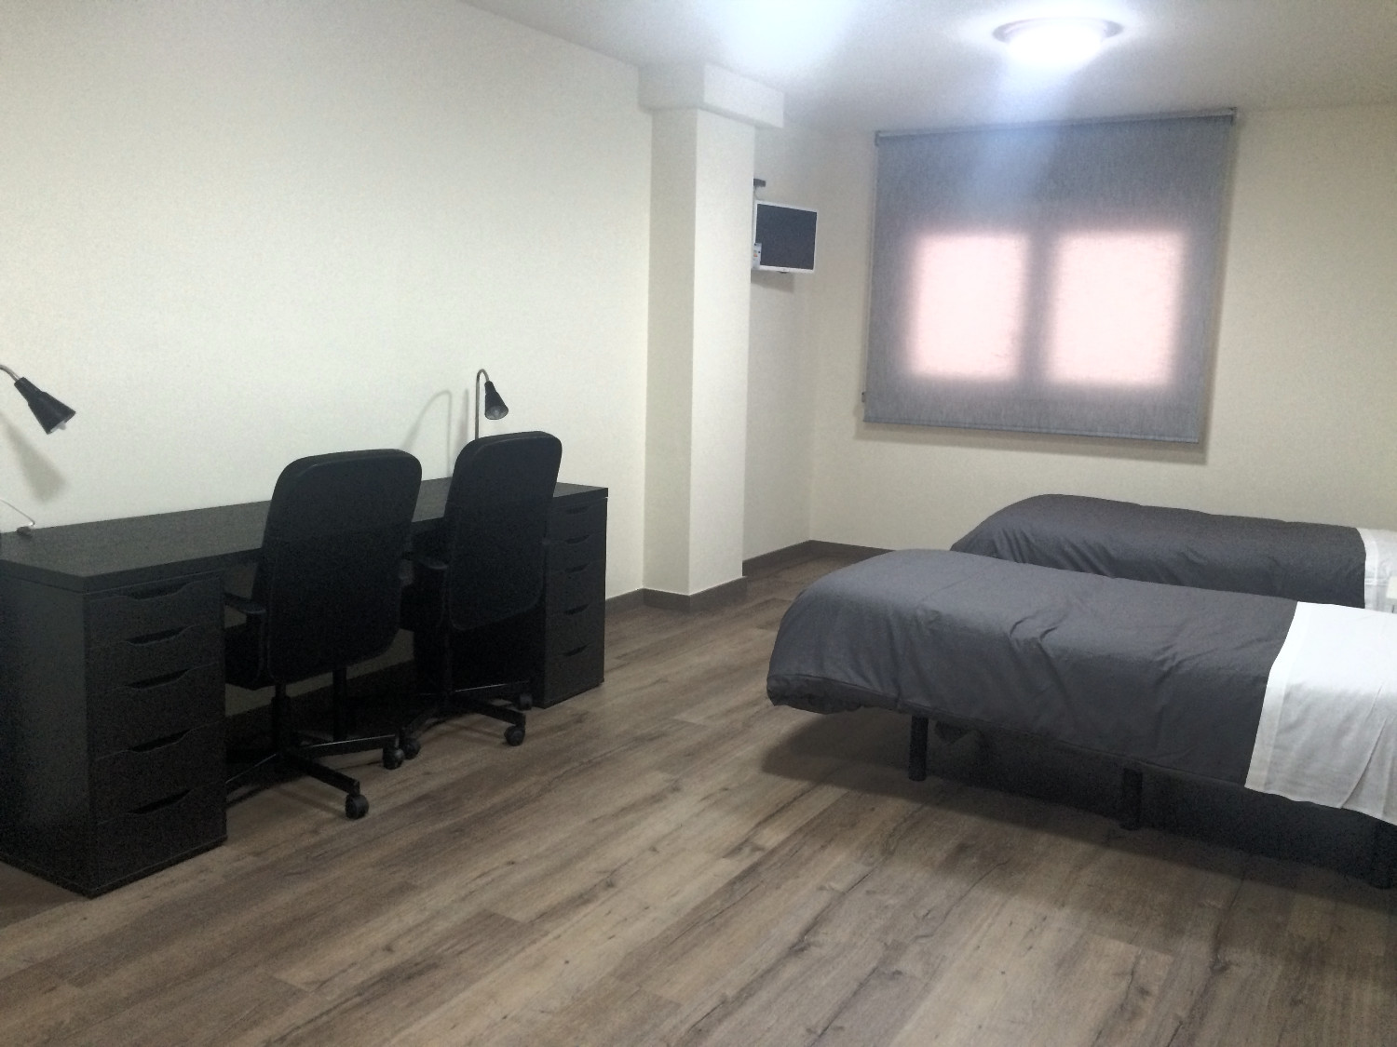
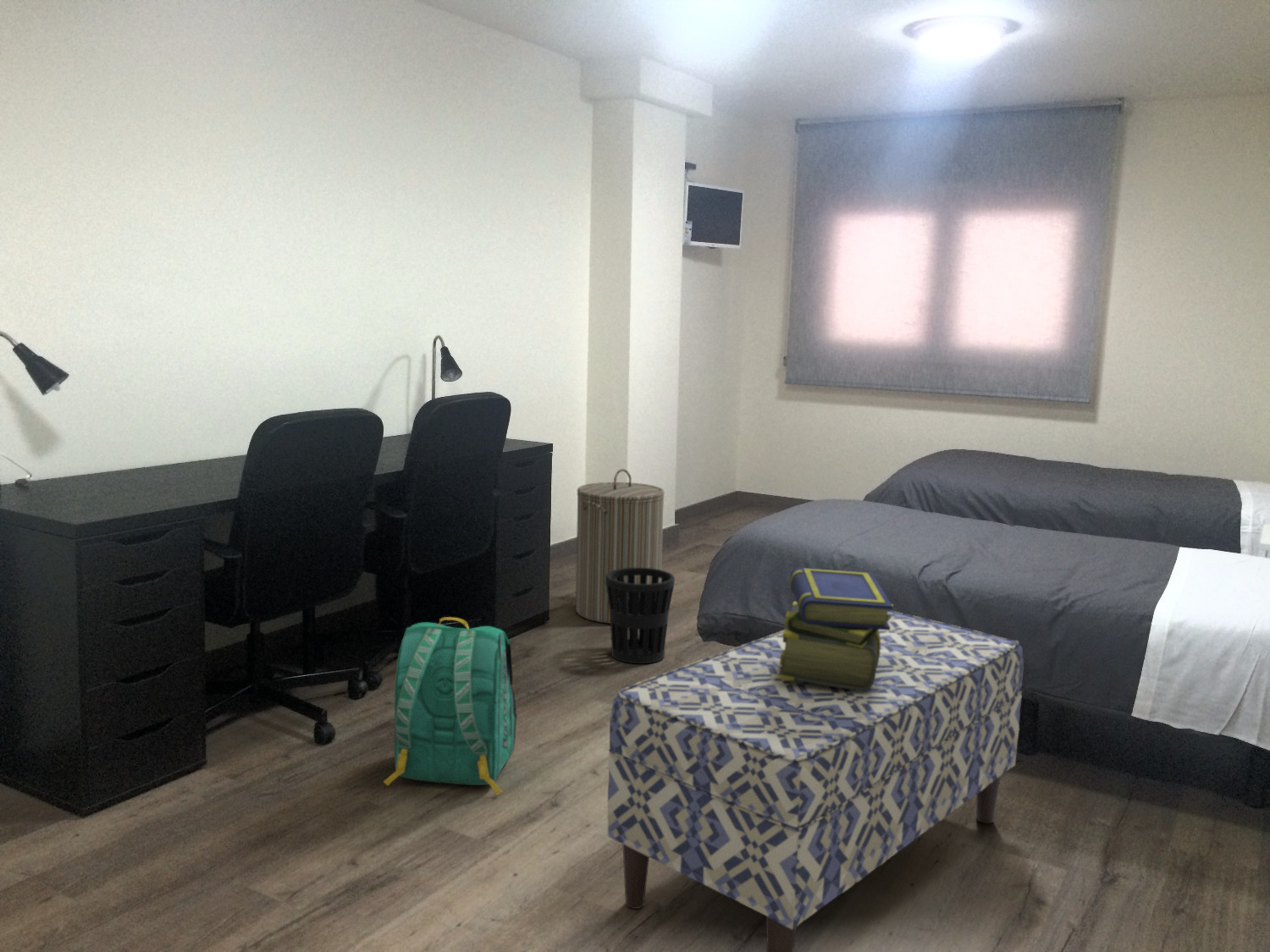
+ stack of books (833, 627)
+ laundry hamper (619, 541)
+ bench (830, 762)
+ backpack (455, 694)
+ wastebasket (638, 615)
